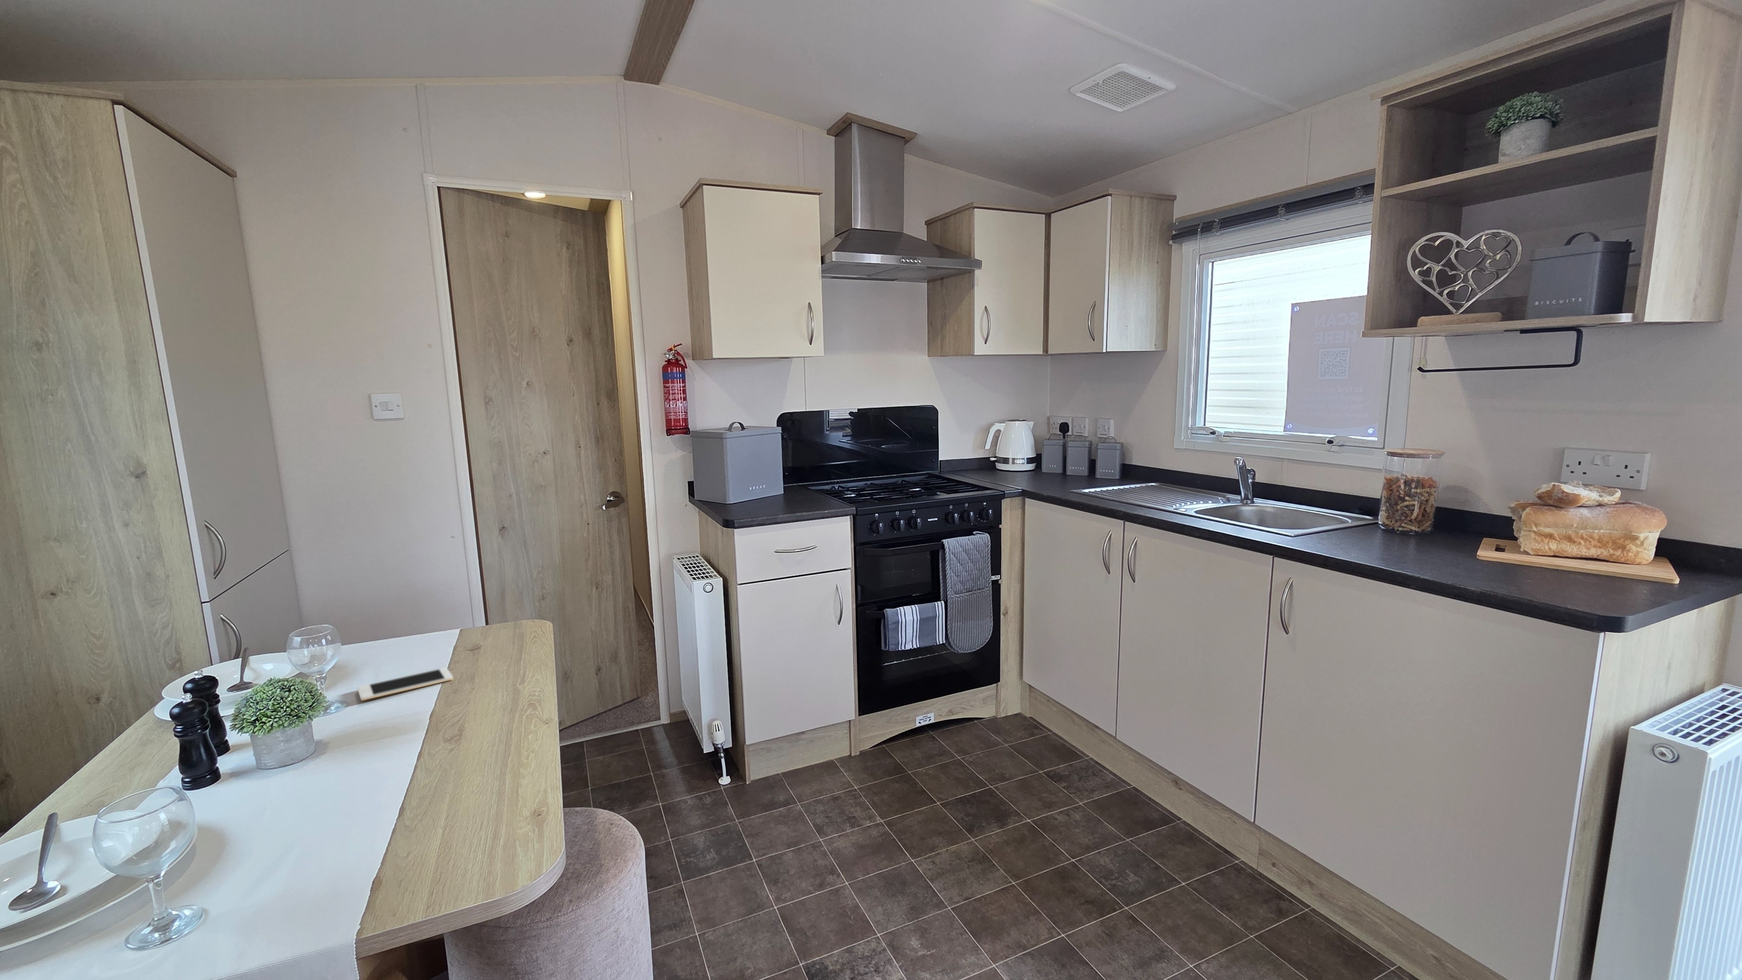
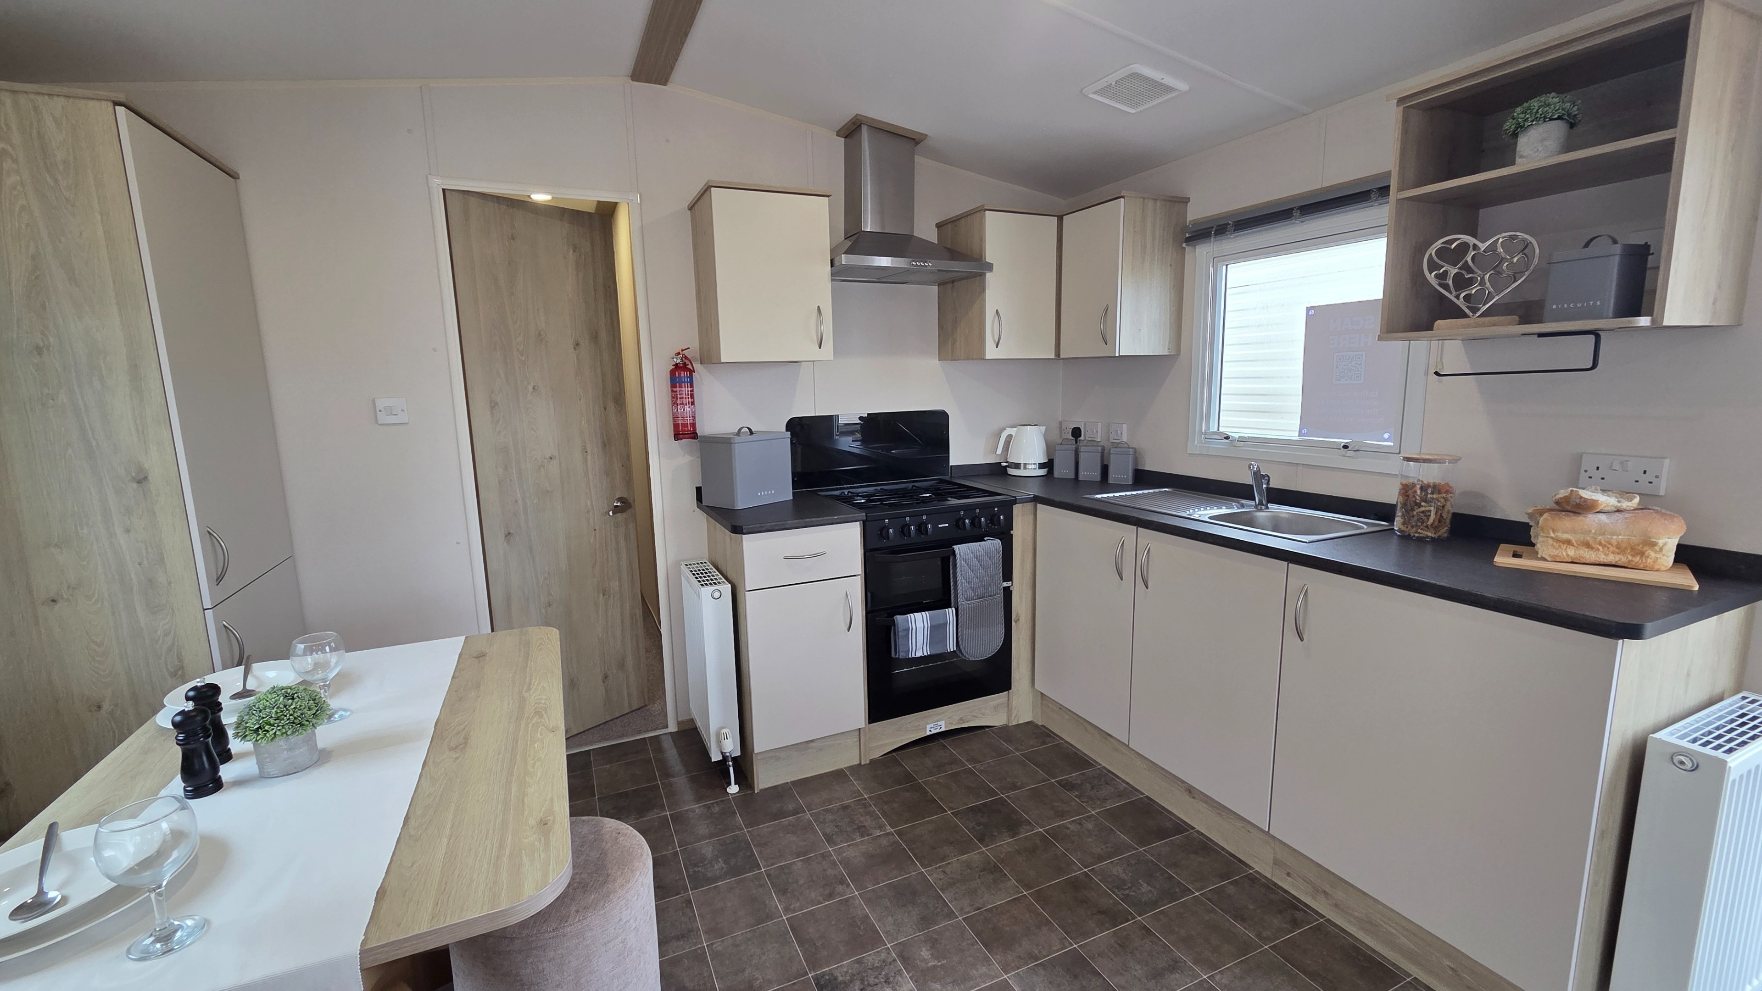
- cell phone (406, 683)
